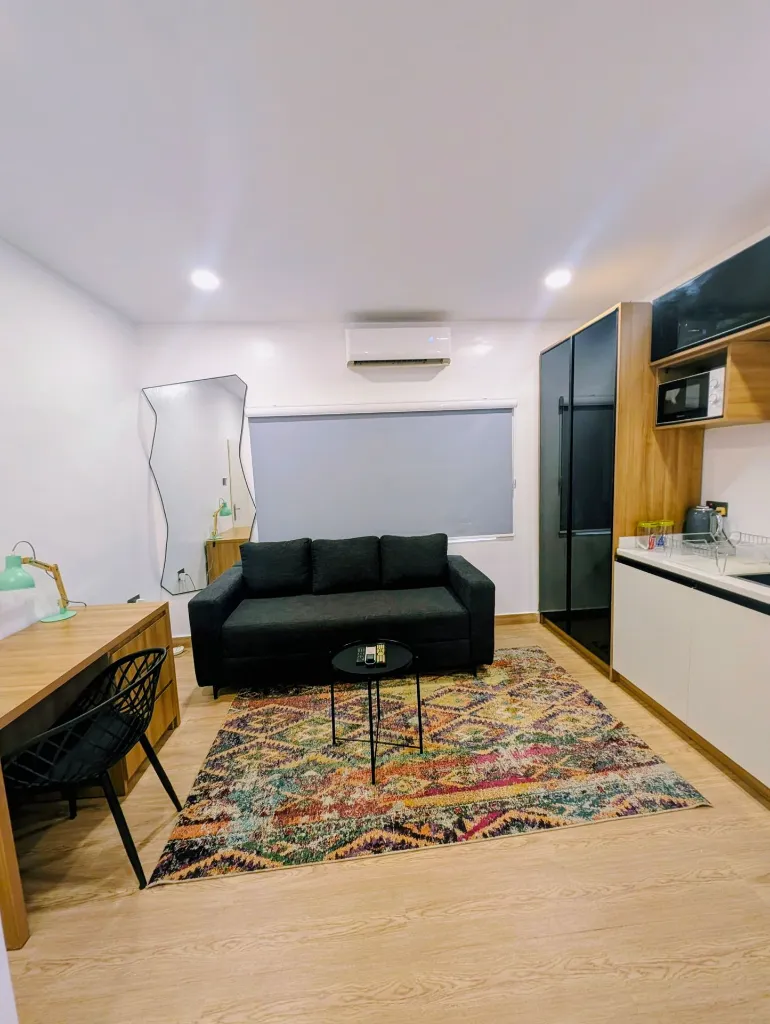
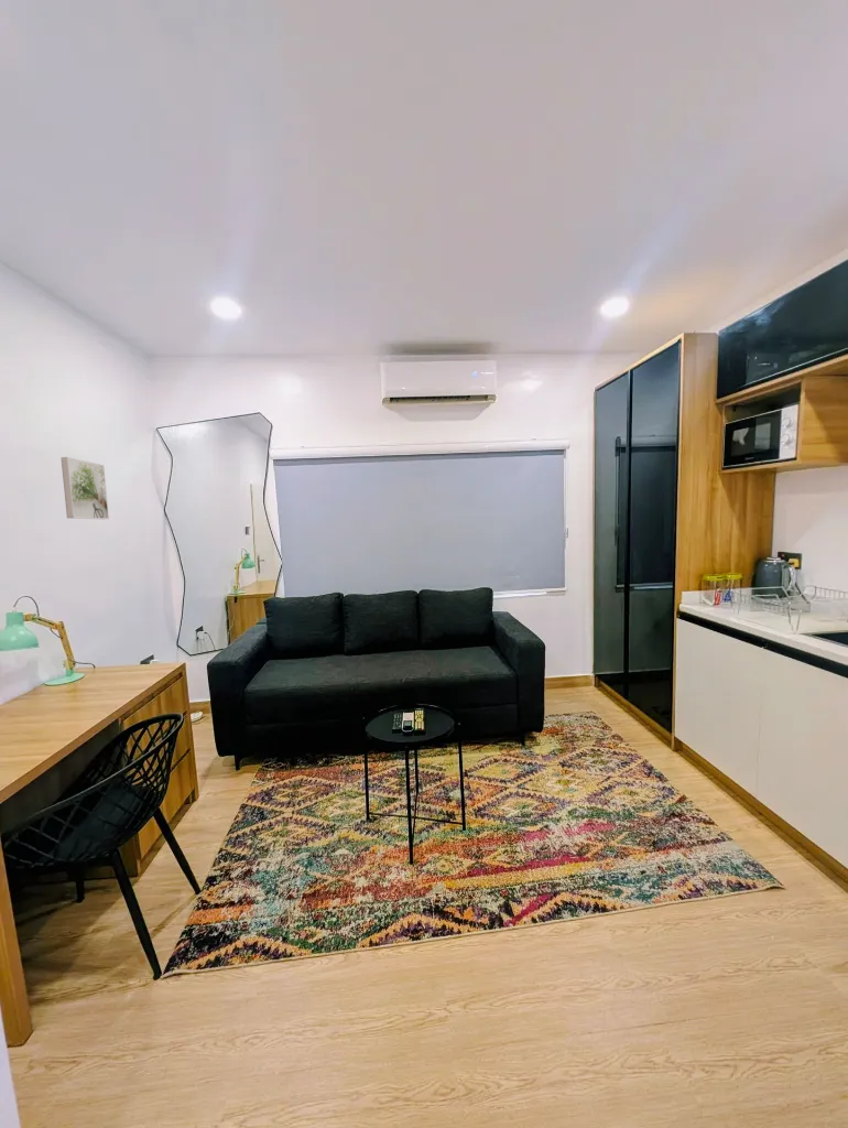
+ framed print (86, 489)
